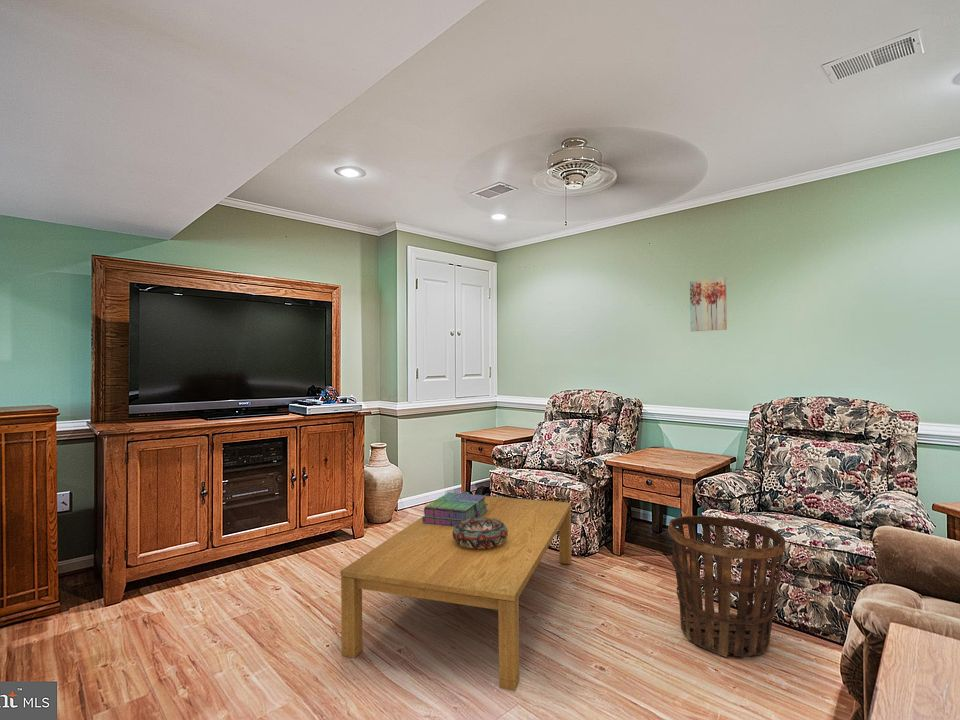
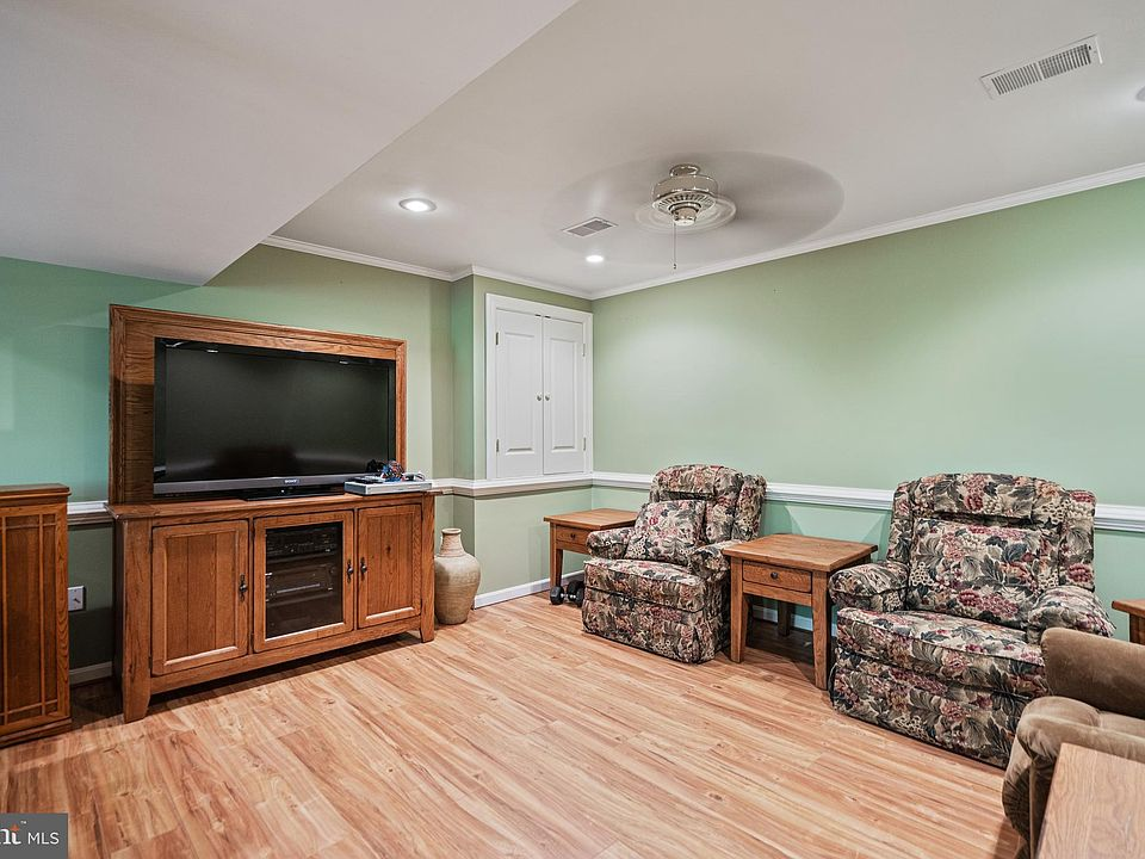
- wall art (707, 304)
- decorative bowl (480, 532)
- stack of books (456, 508)
- coffee table (478, 564)
- basket (724, 582)
